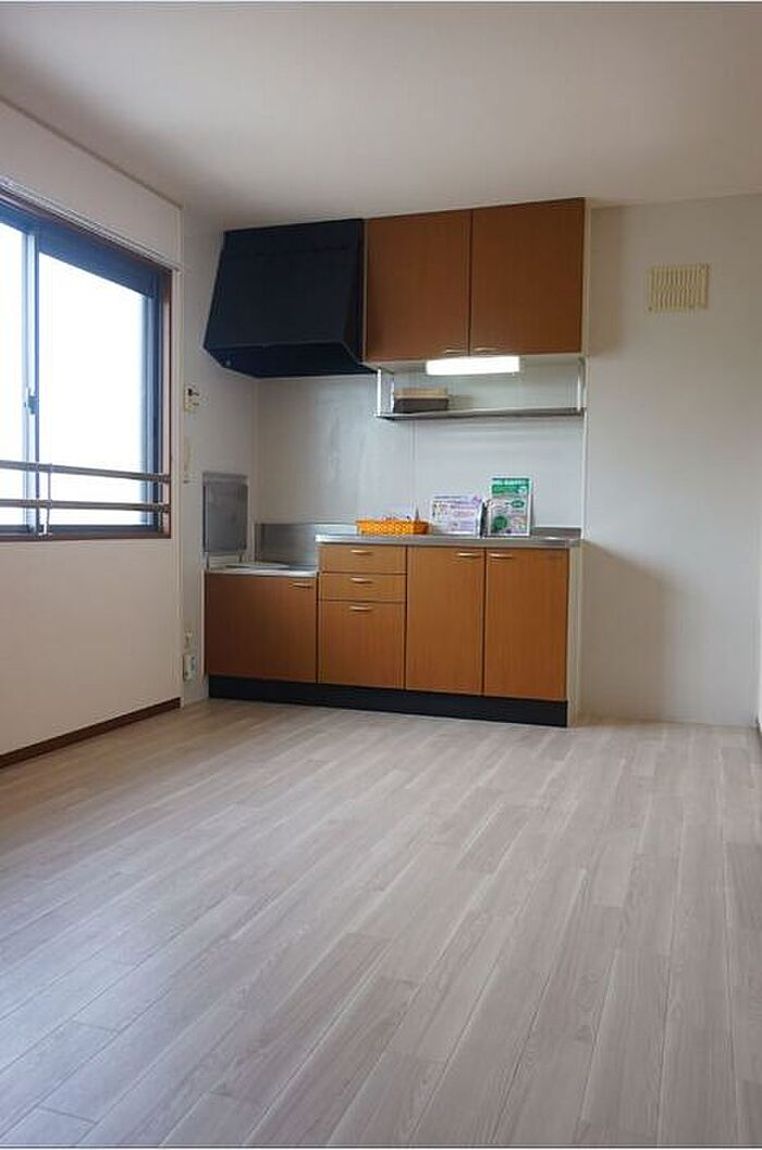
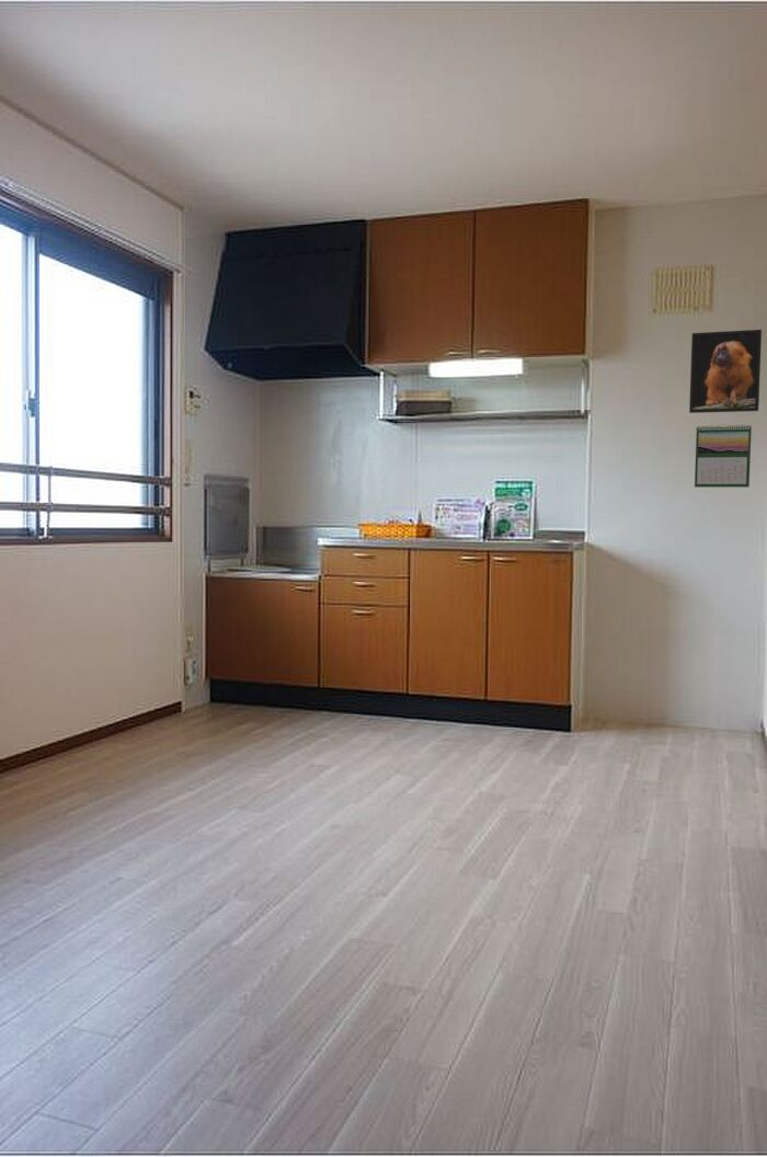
+ calendar (722, 455)
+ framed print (724, 371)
